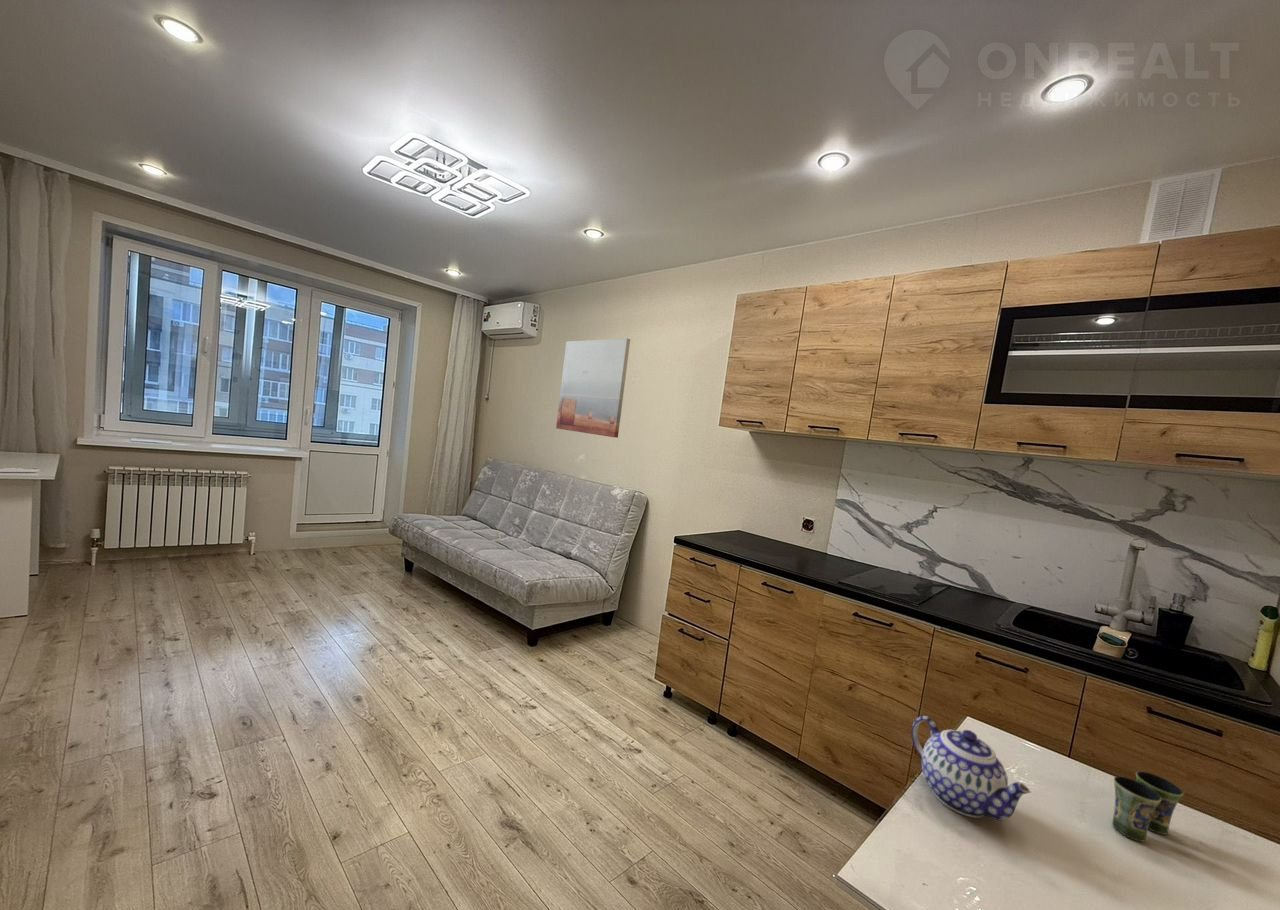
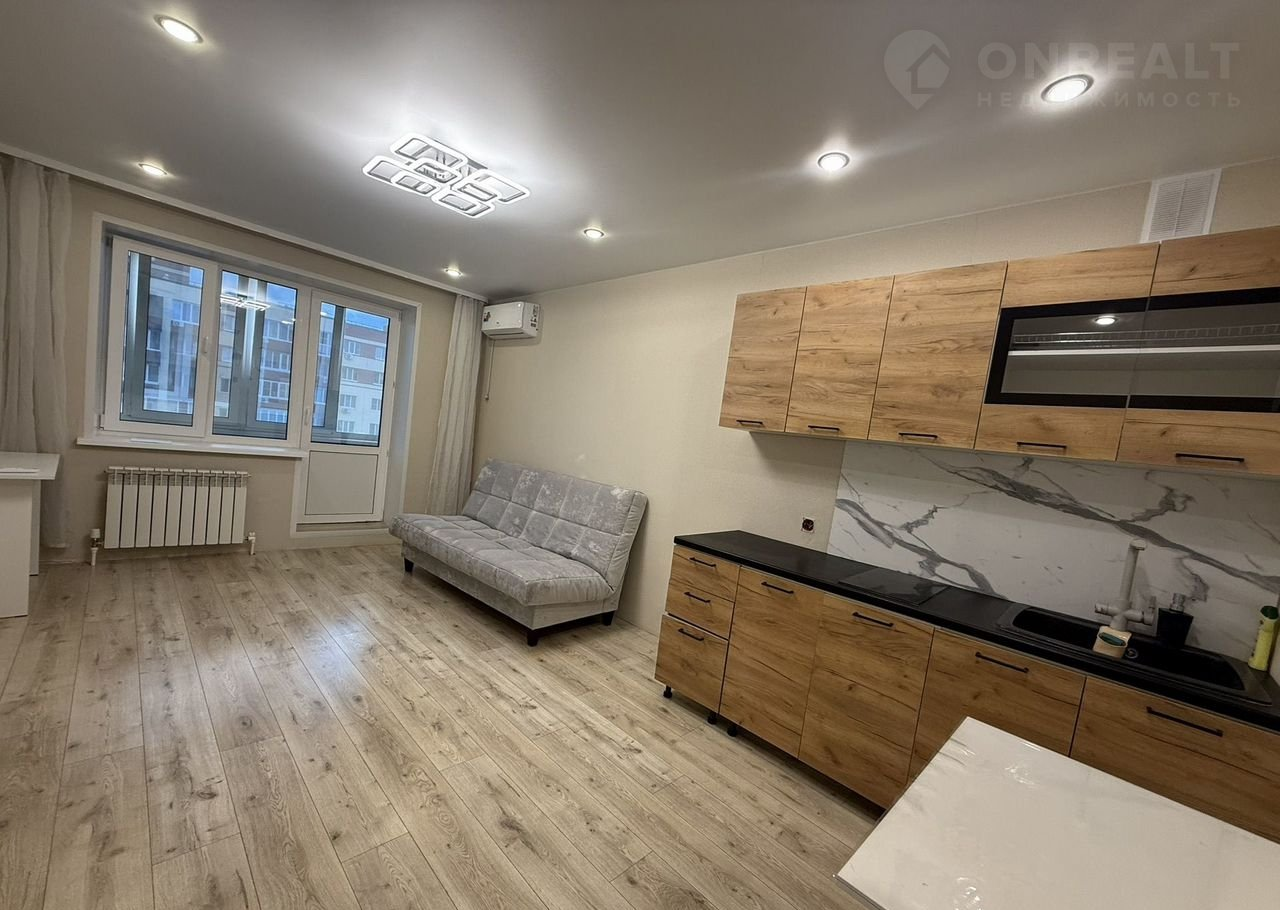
- wall art (590, 386)
- cup (1143, 807)
- teapot (963, 764)
